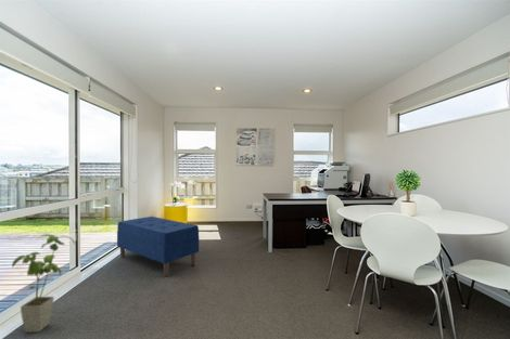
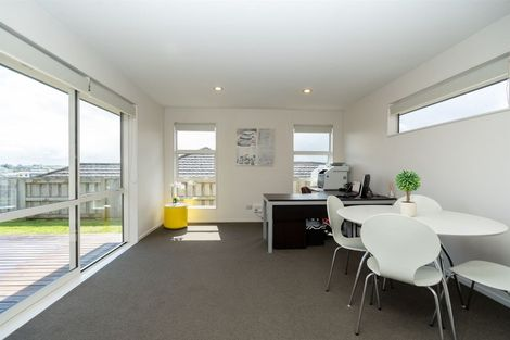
- bench (156, 242)
- house plant (46, 278)
